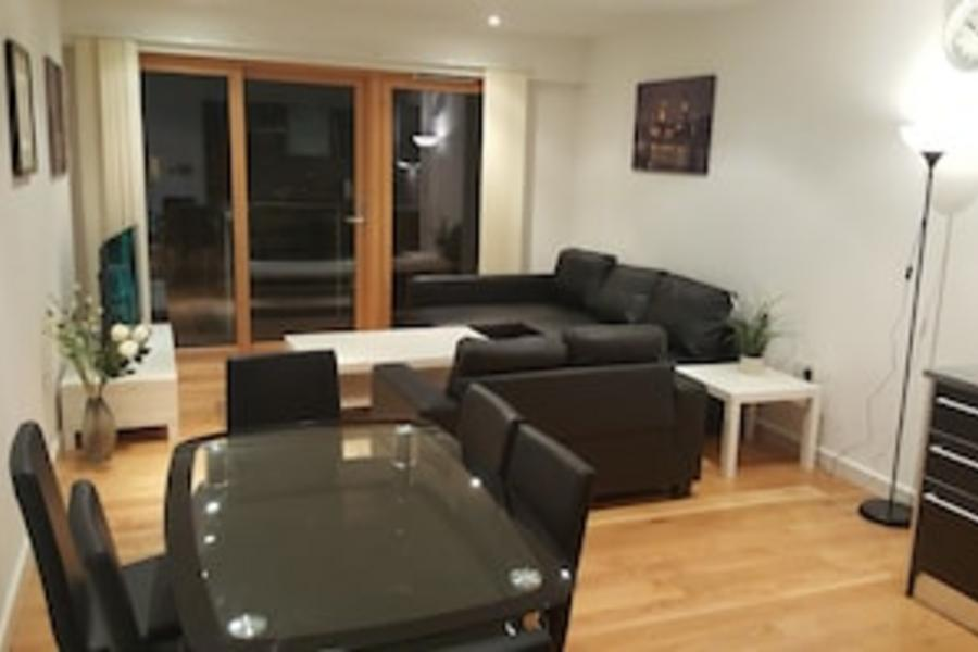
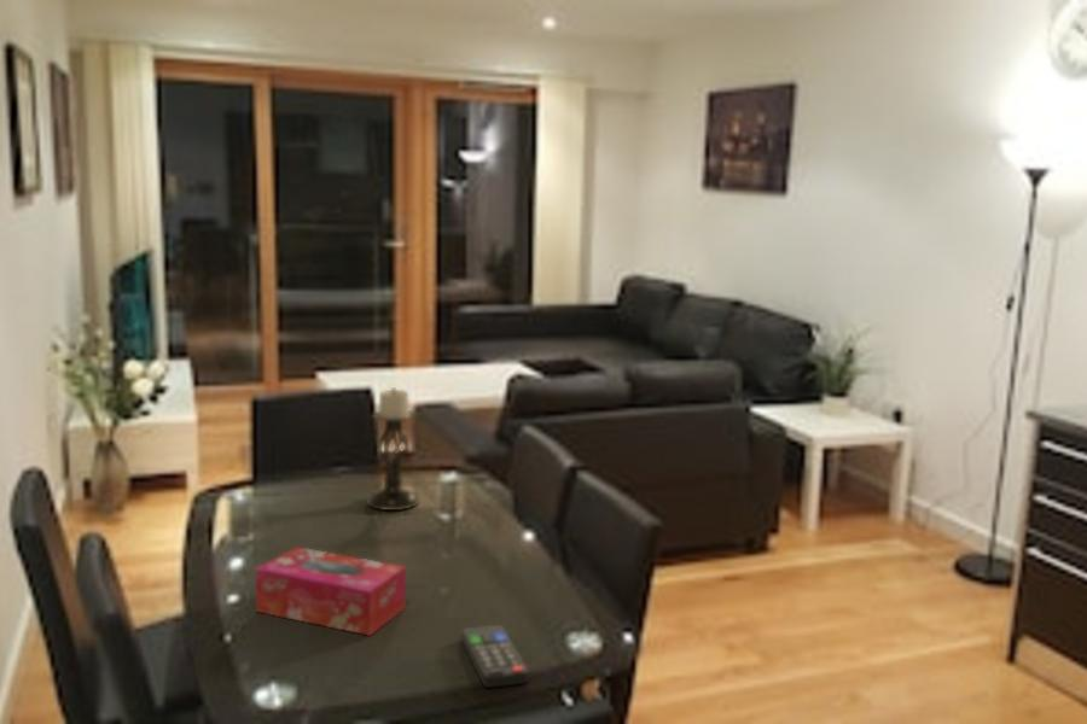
+ candle holder (395, 445)
+ tissue box (331, 589)
+ remote control (493, 653)
